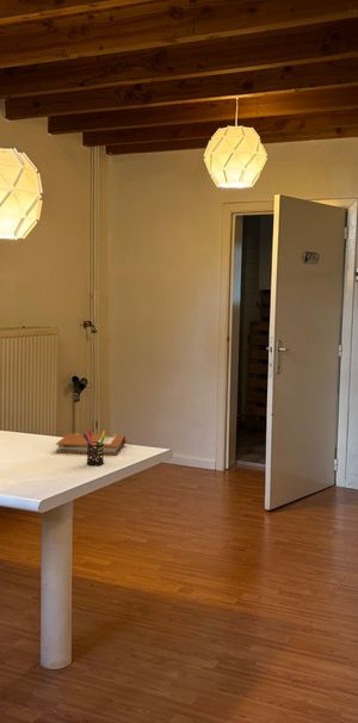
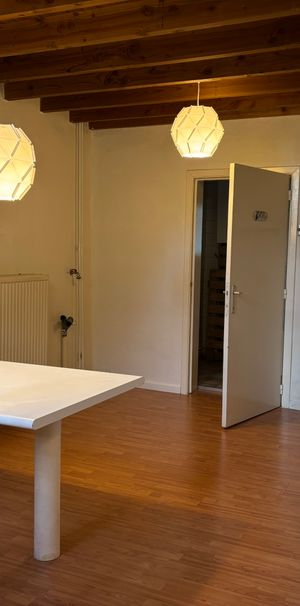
- notebook (93, 443)
- pen holder (95, 446)
